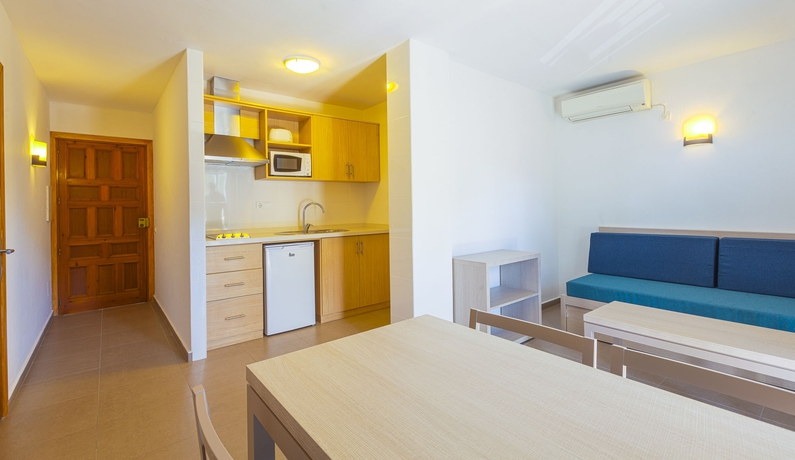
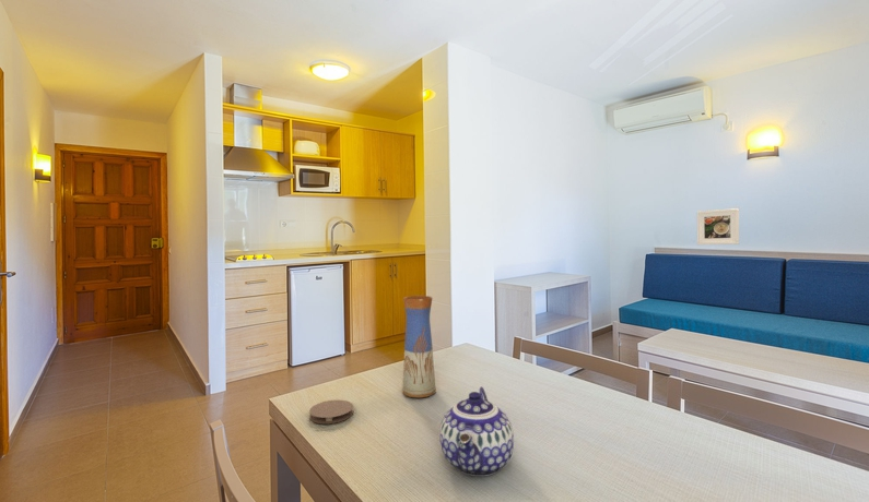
+ teapot (477, 427)
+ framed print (717, 227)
+ vase (418, 344)
+ coaster (331, 410)
